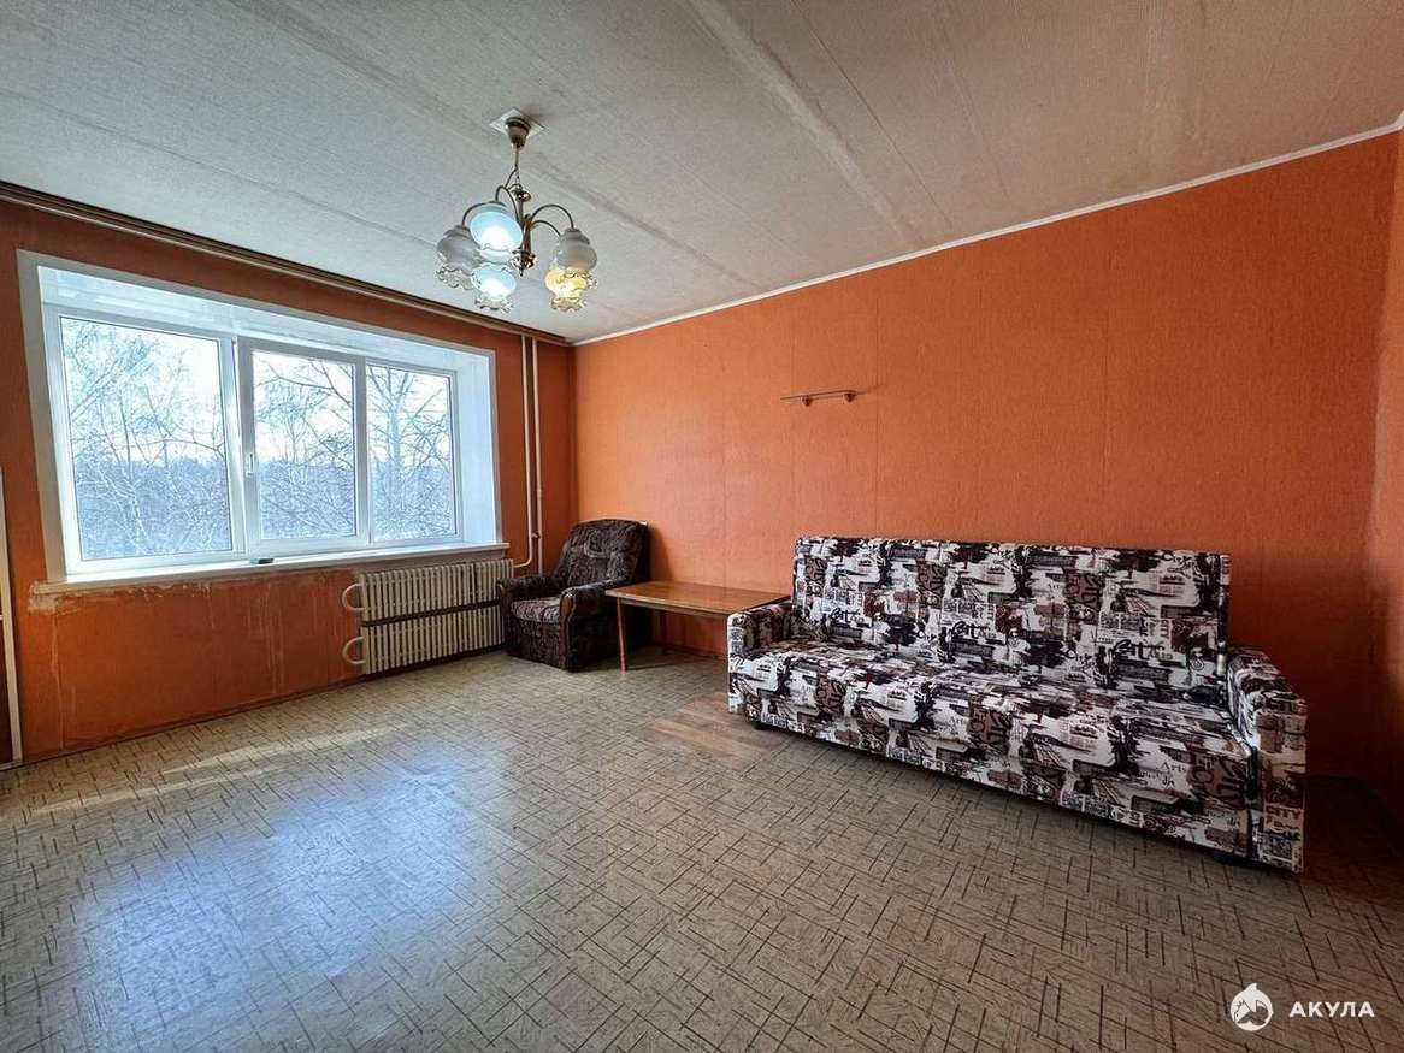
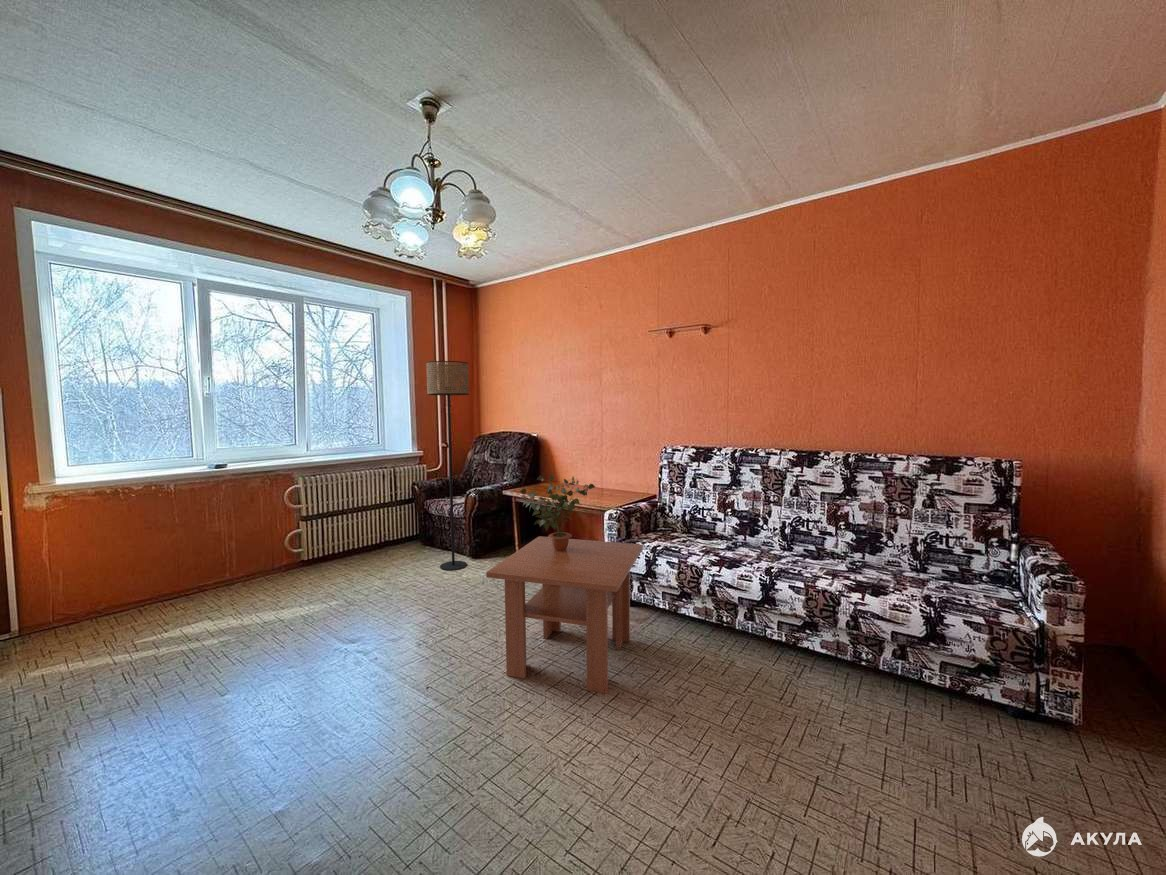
+ floor lamp (450, 465)
+ potted plant (558, 512)
+ coffee table (571, 607)
